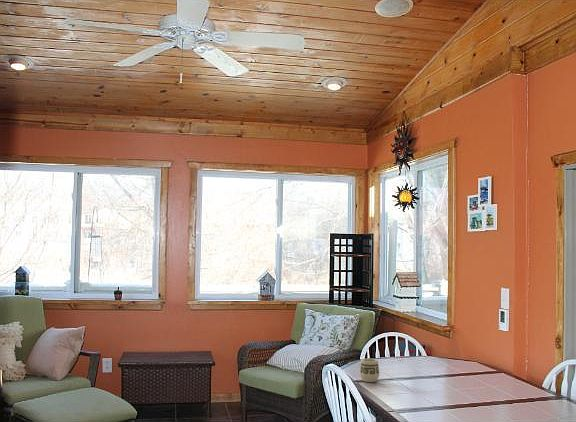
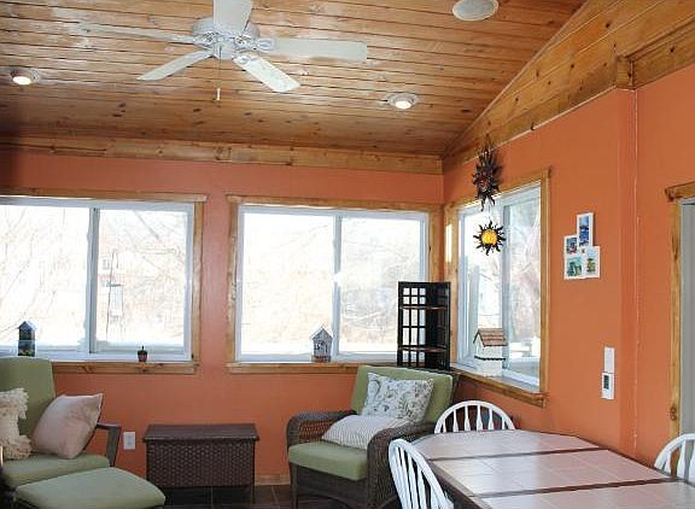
- cup (369, 370)
